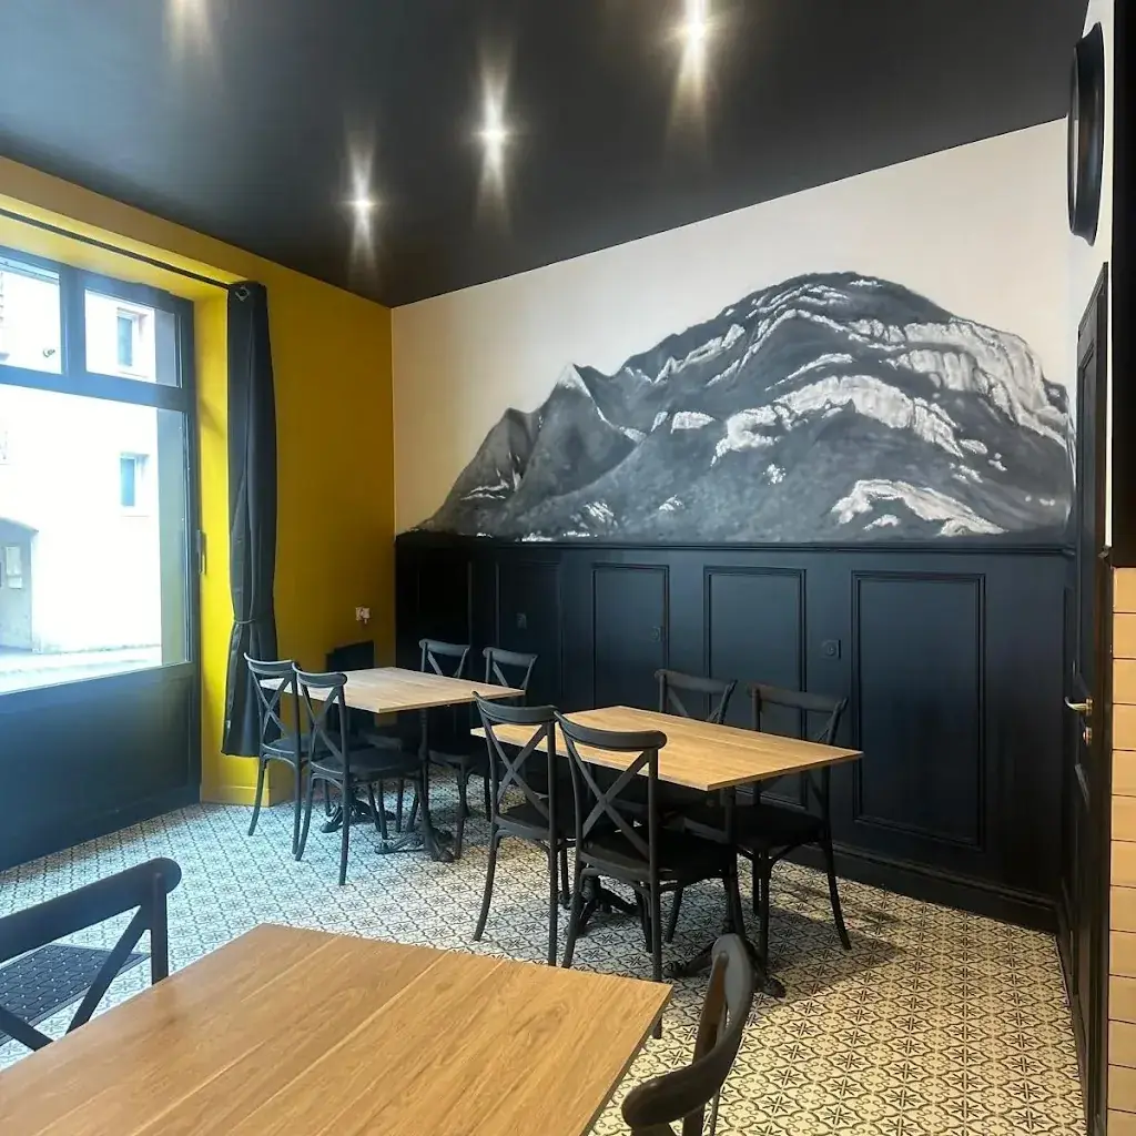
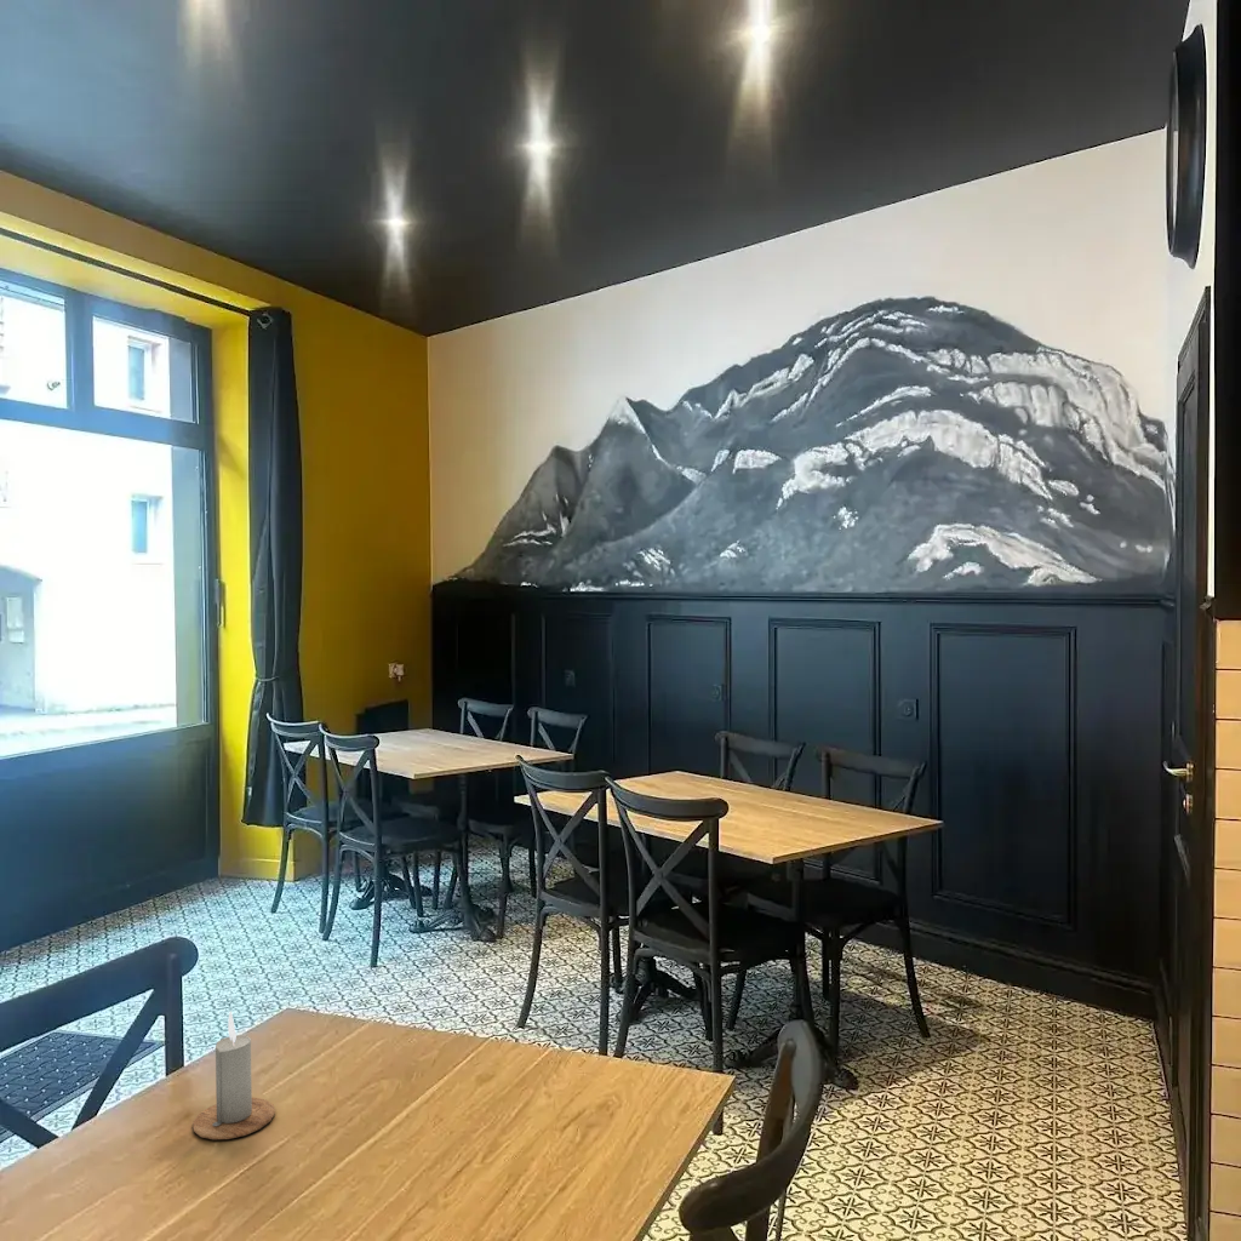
+ candle (233, 1064)
